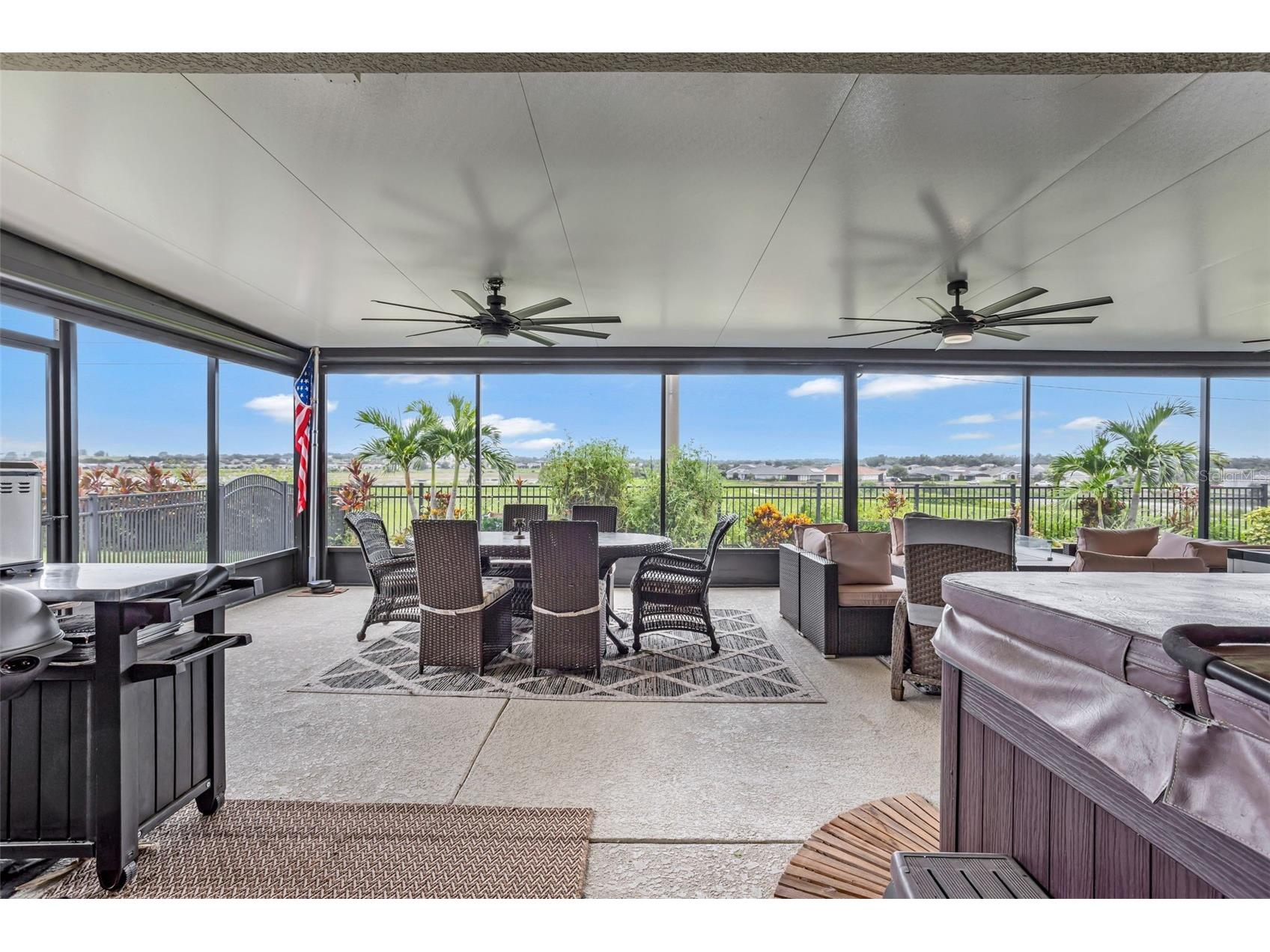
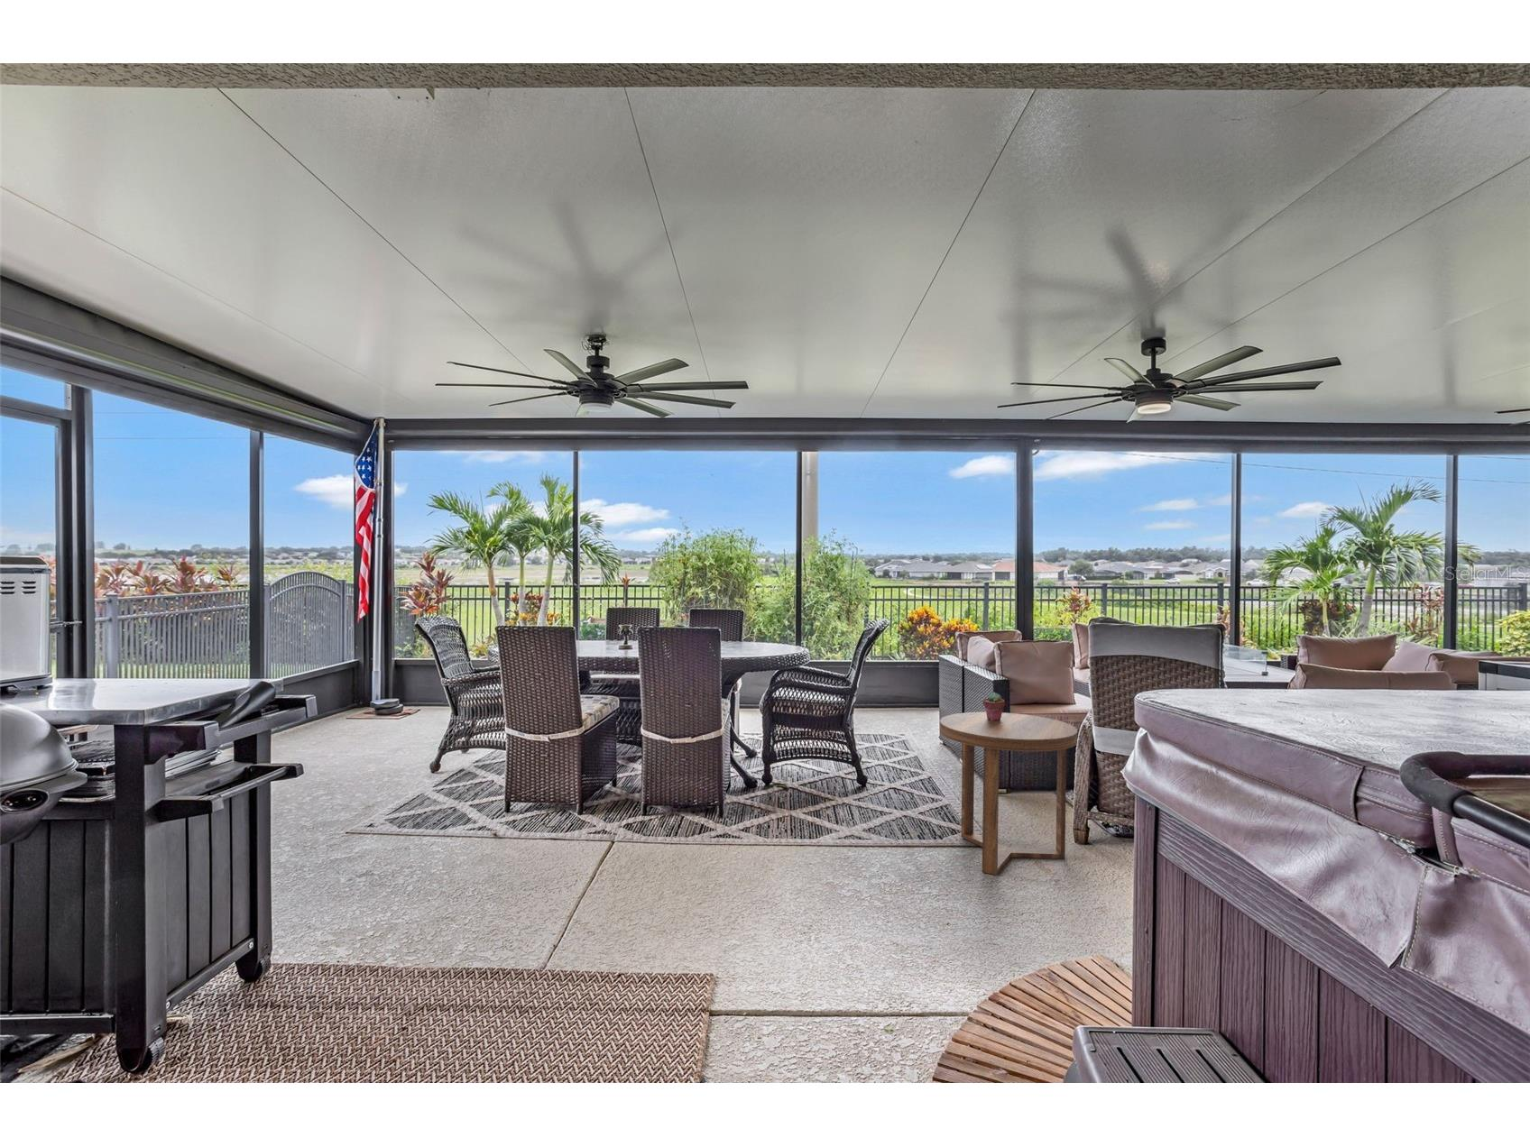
+ potted succulent (993, 705)
+ side table (998, 789)
